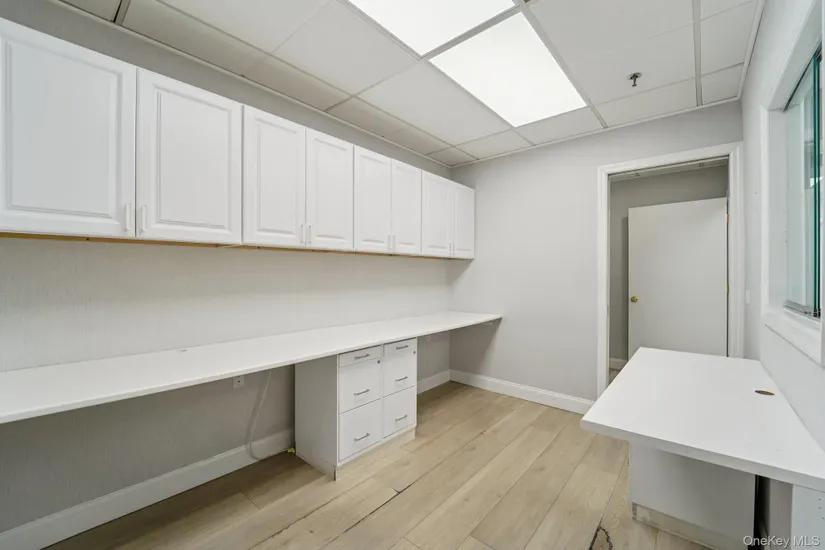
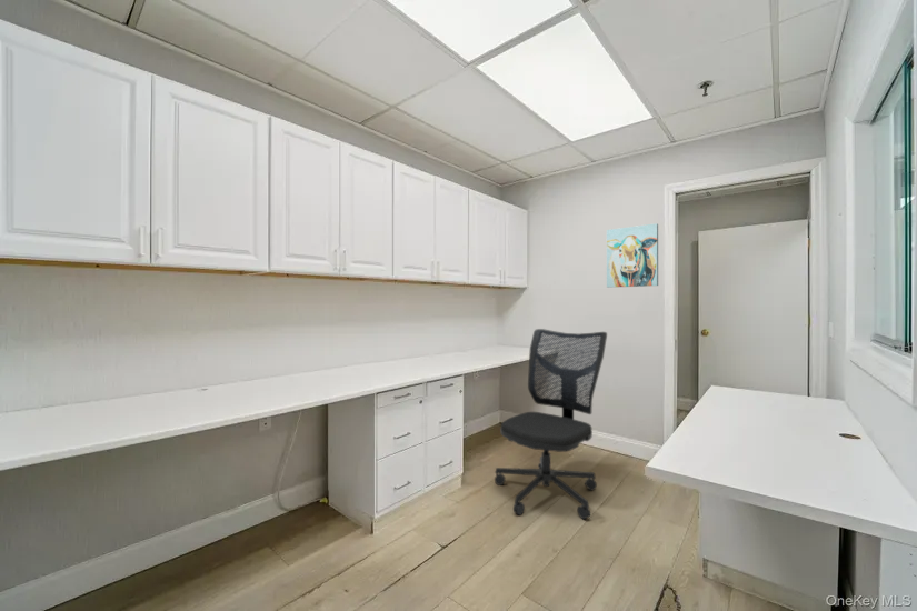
+ office chair (546, 413)
+ wall art (631, 257)
